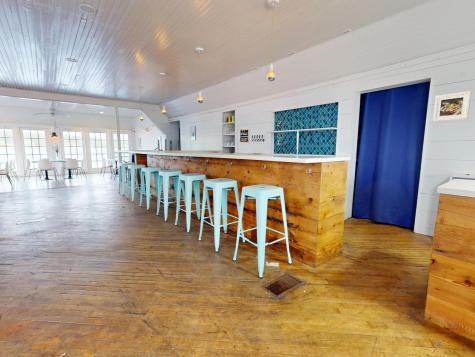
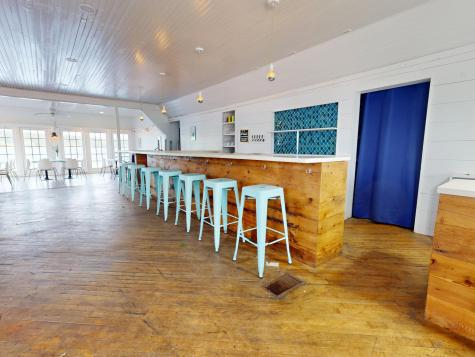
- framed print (451, 107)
